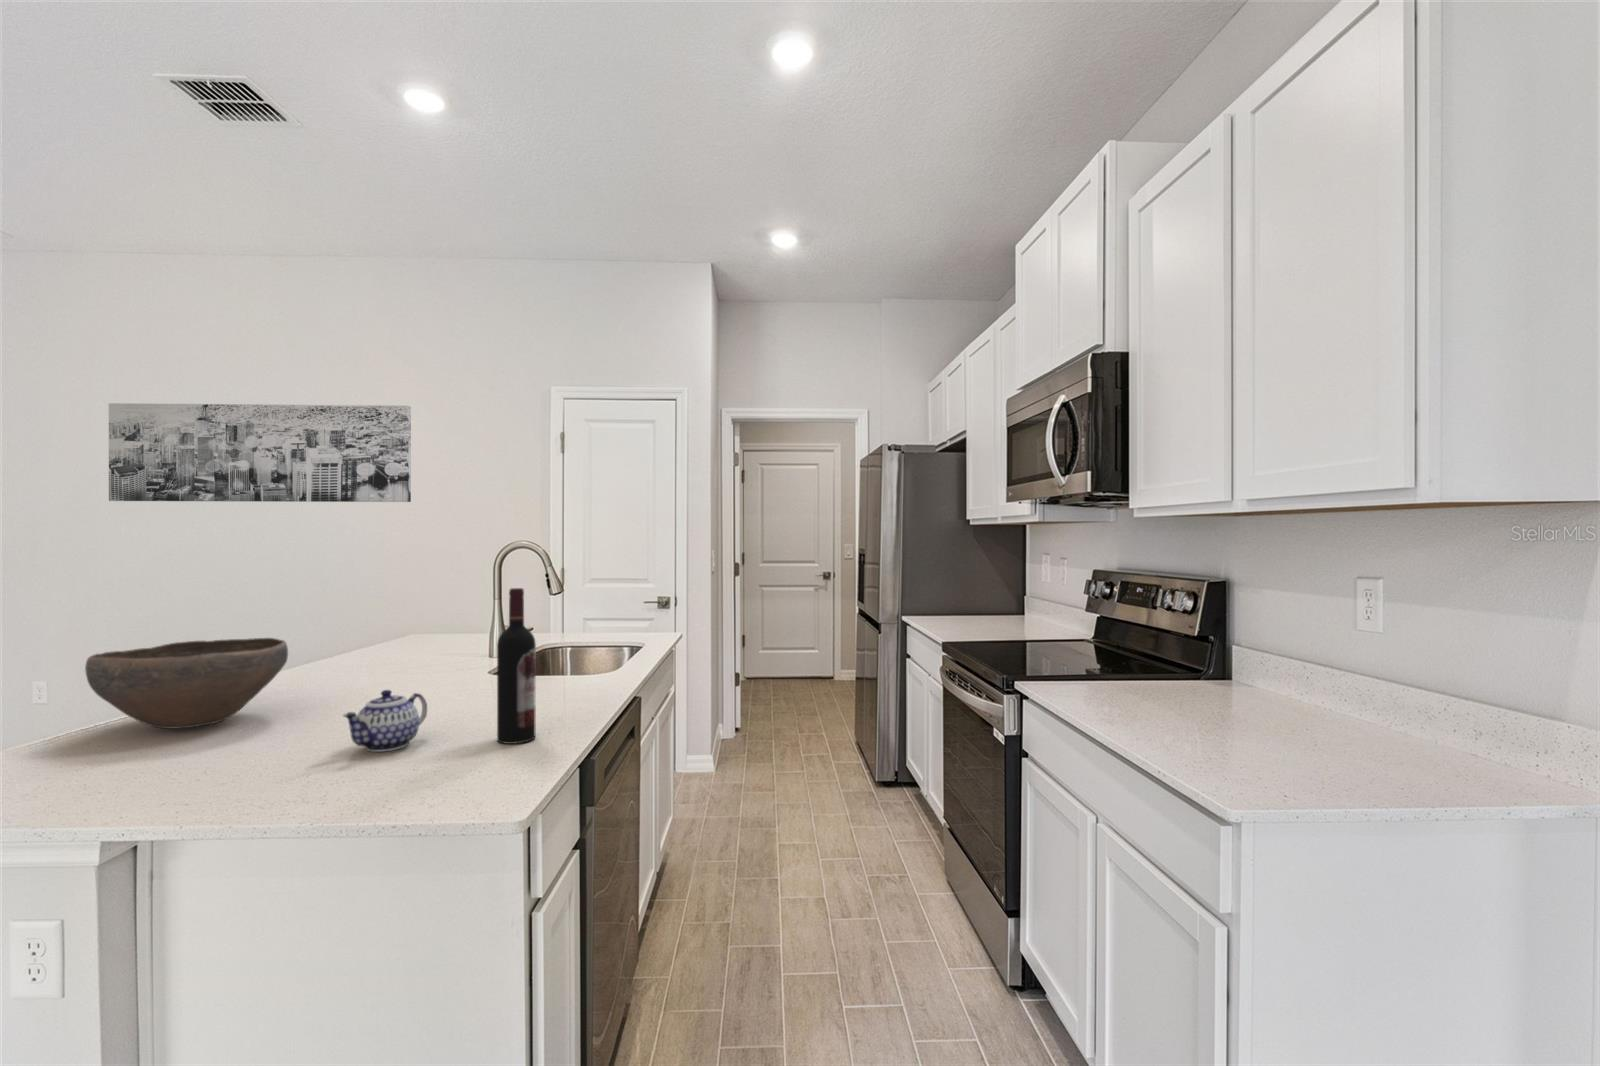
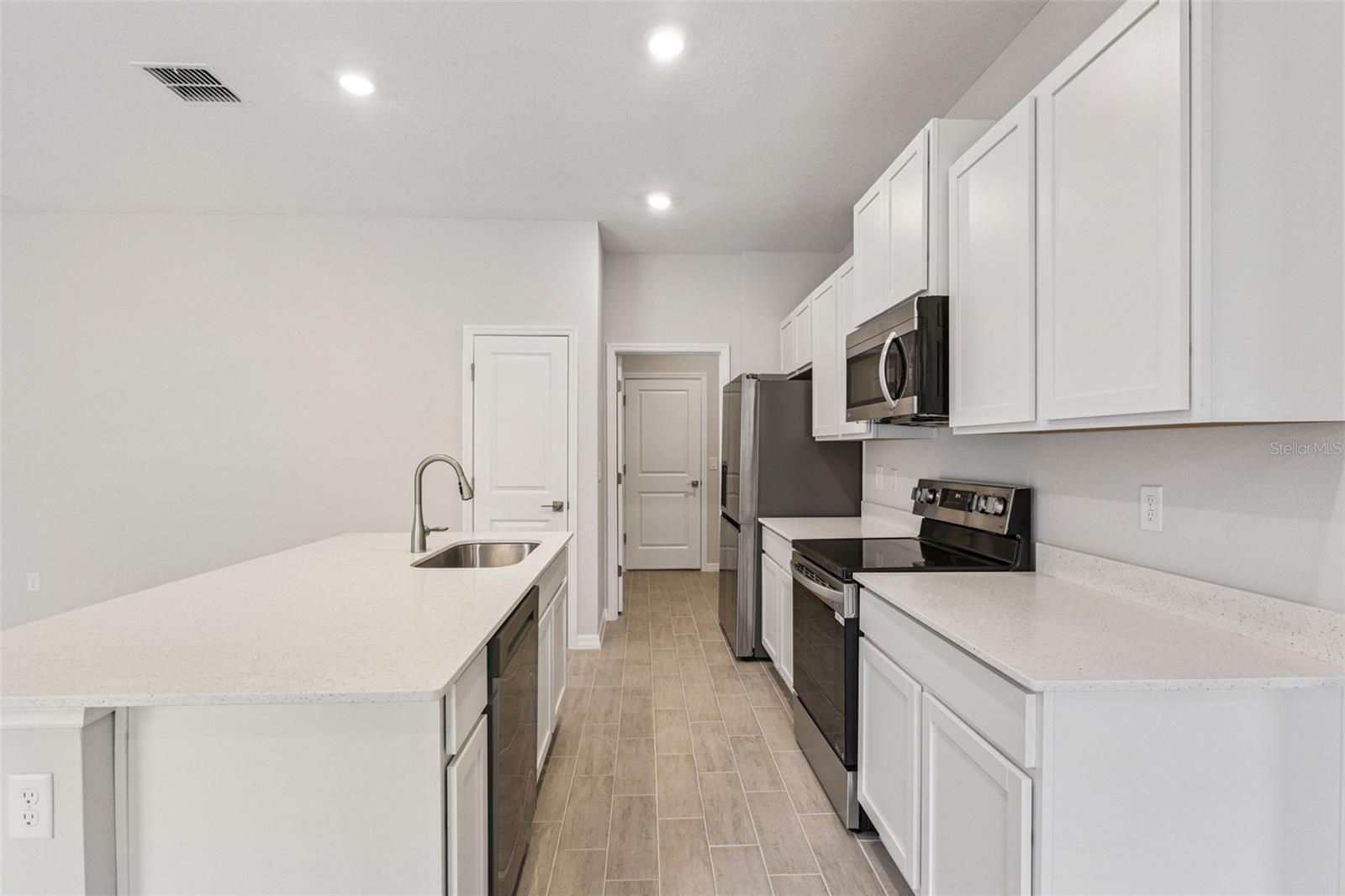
- wall art (261, 453)
- wine bottle (516, 663)
- bowl (193, 684)
- teapot (387, 717)
